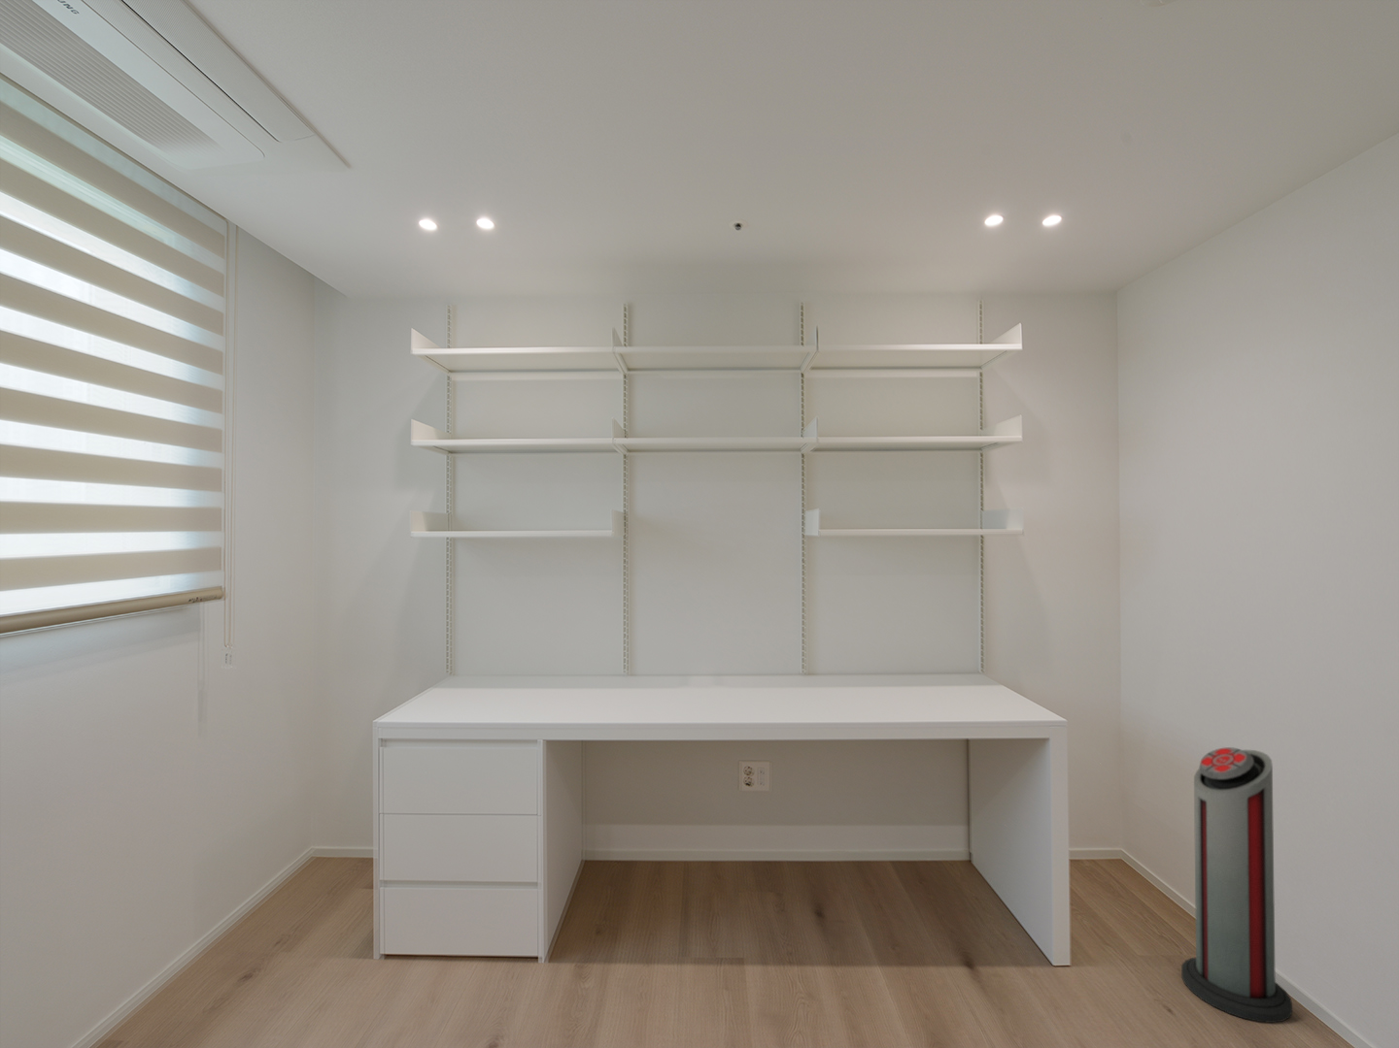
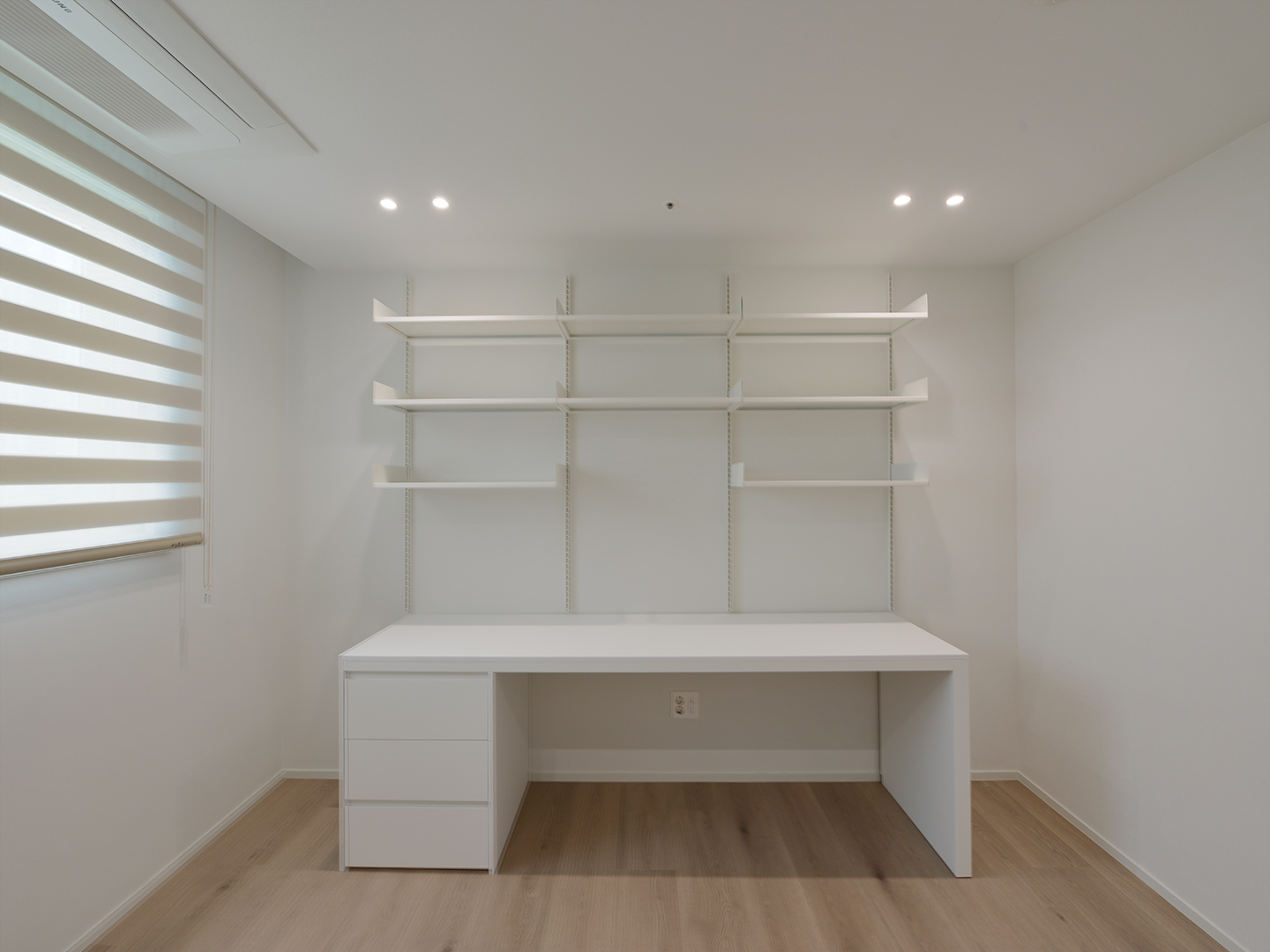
- air purifier (1233, 870)
